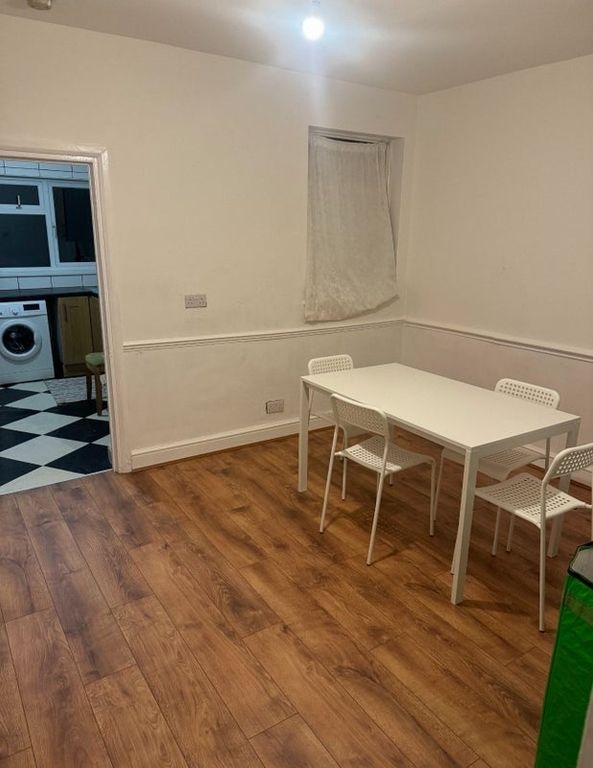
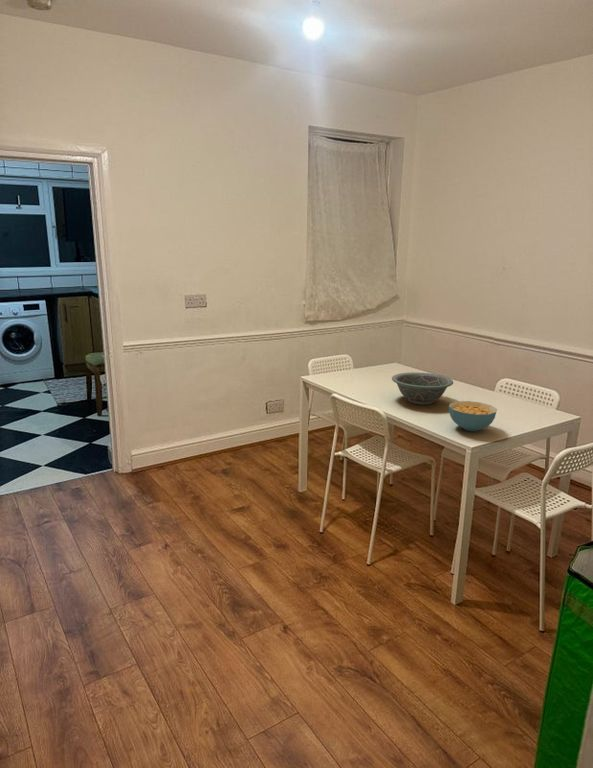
+ decorative bowl (421, 390)
+ cereal bowl (471, 418)
